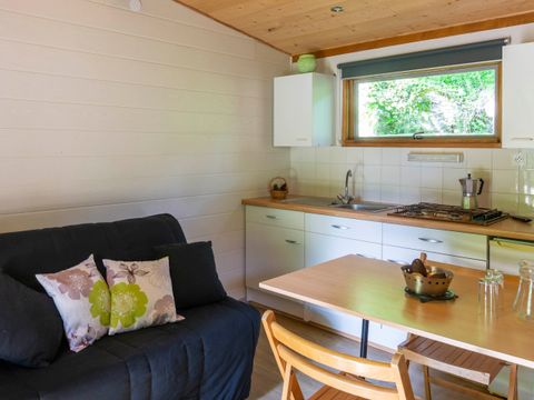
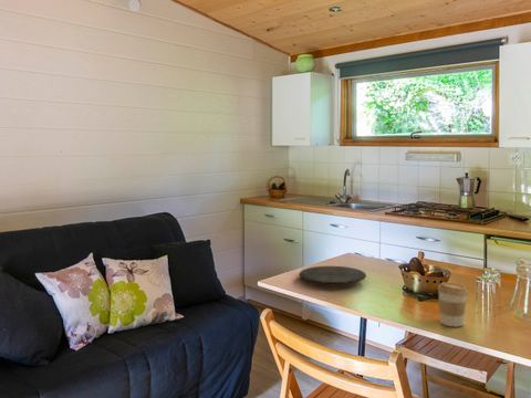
+ coffee cup (451, 303)
+ plate (332, 276)
